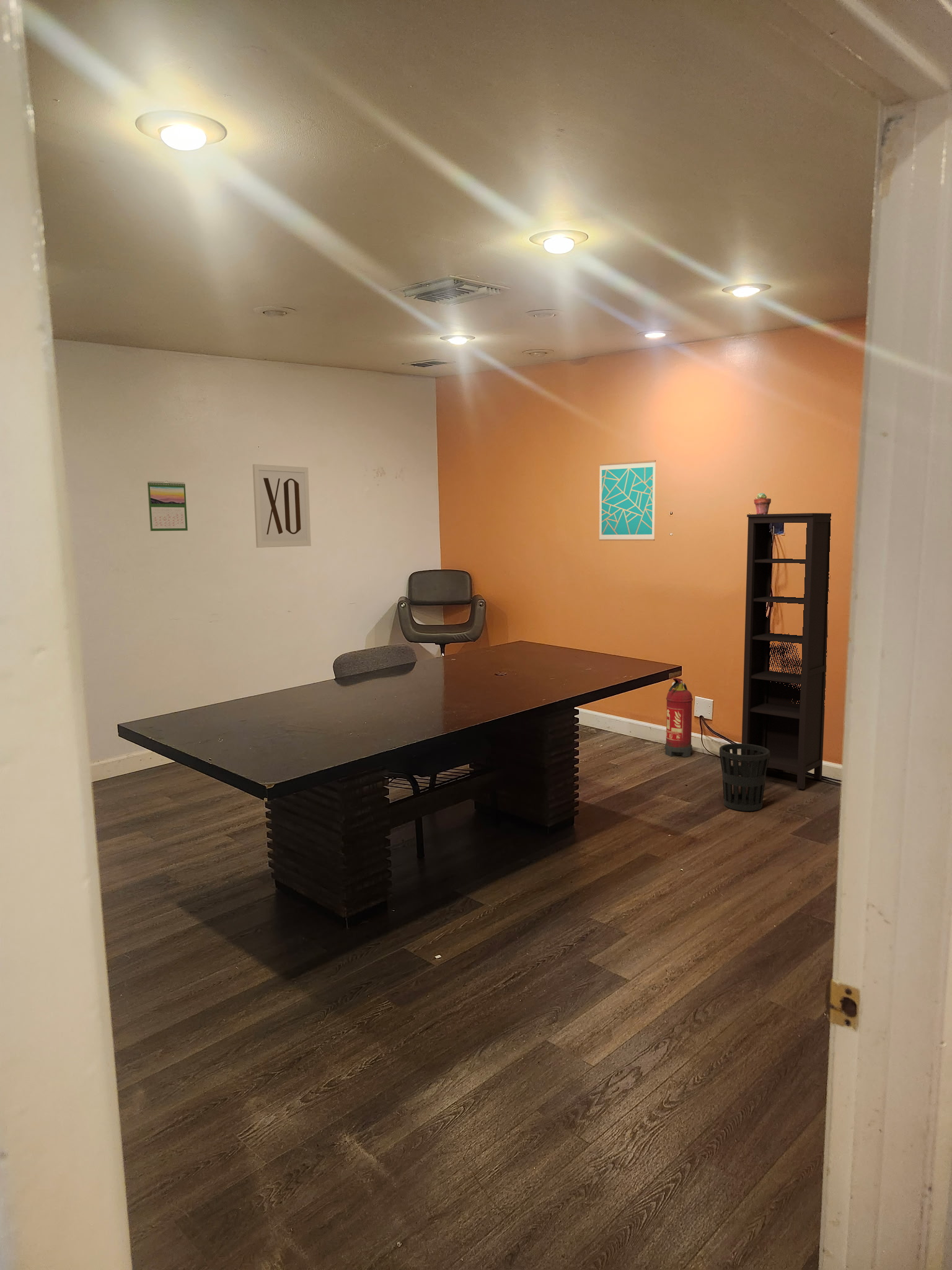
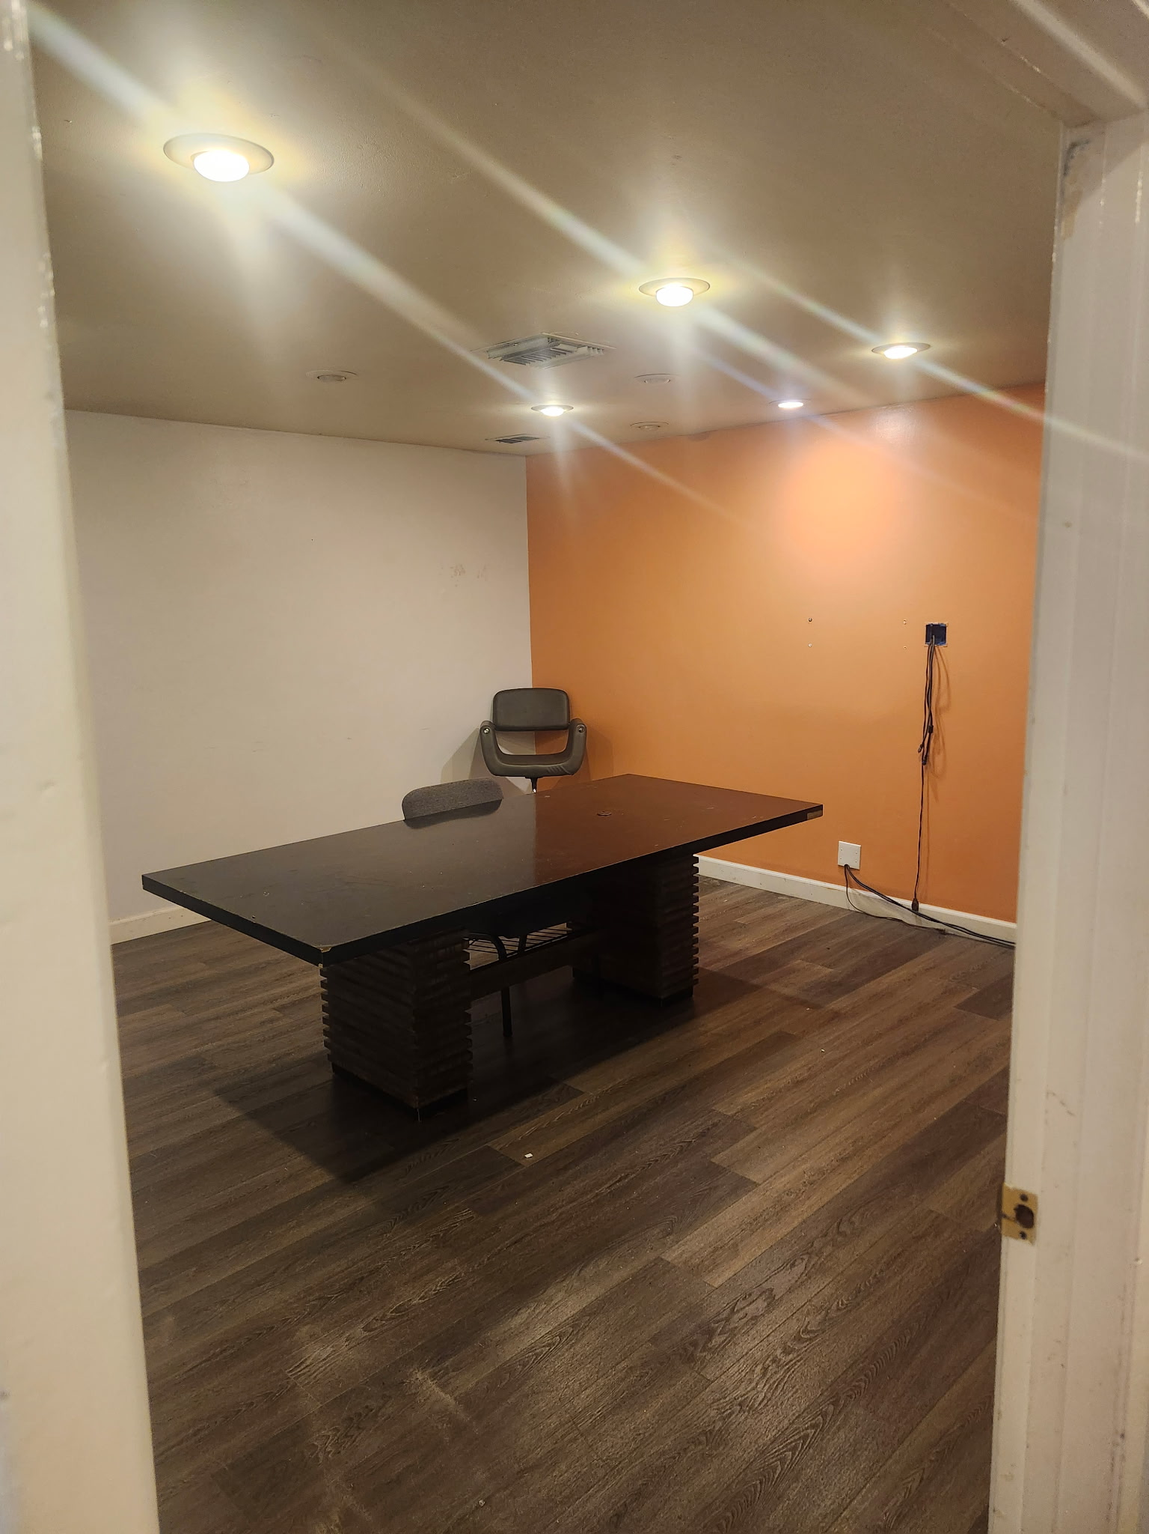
- bookcase (785, 648)
- wastebasket (743, 777)
- potted succulent (762, 503)
- wall art (283, 506)
- wall art (626, 501)
- calendar (167, 505)
- fire extinguisher (680, 714)
